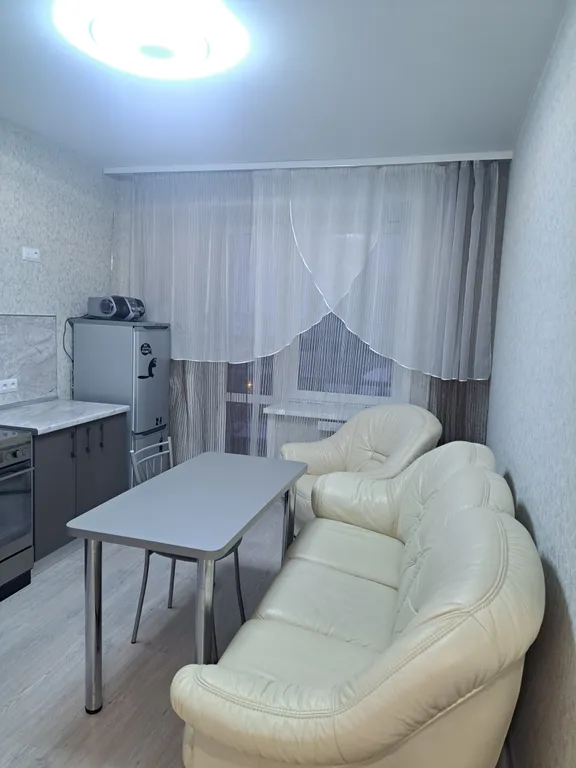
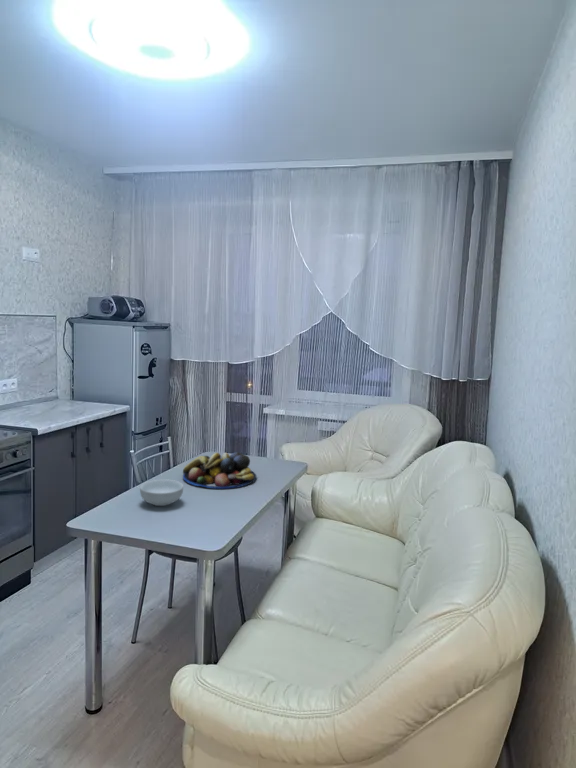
+ cereal bowl (161, 494)
+ fruit bowl (219, 464)
